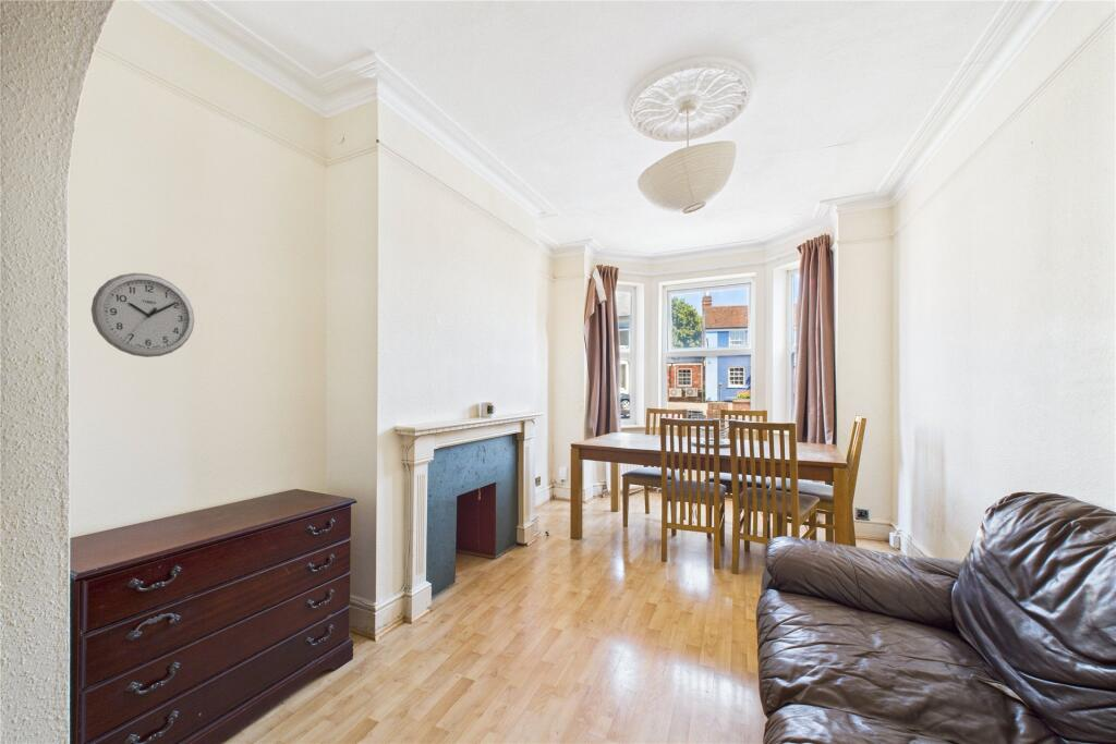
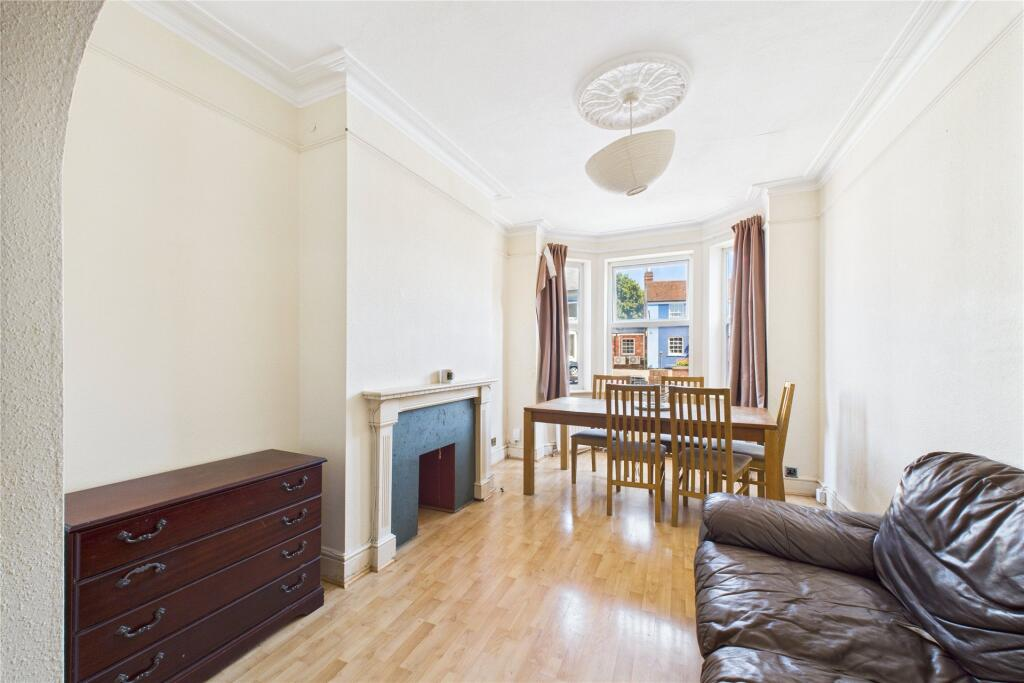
- wall clock (147, 315)
